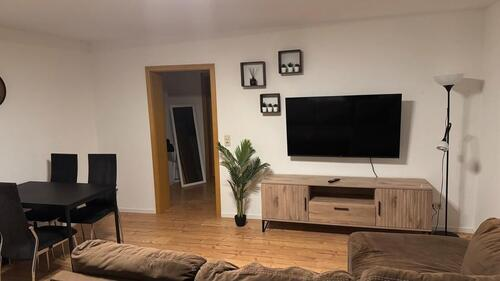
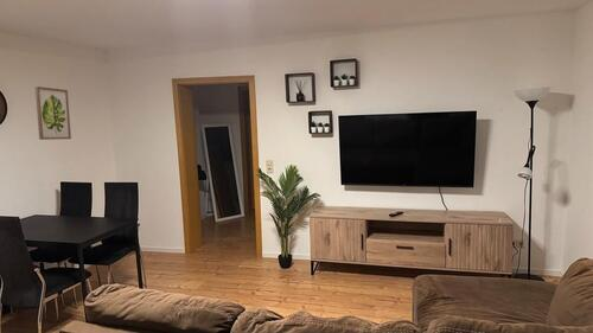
+ wall art (53, 114)
